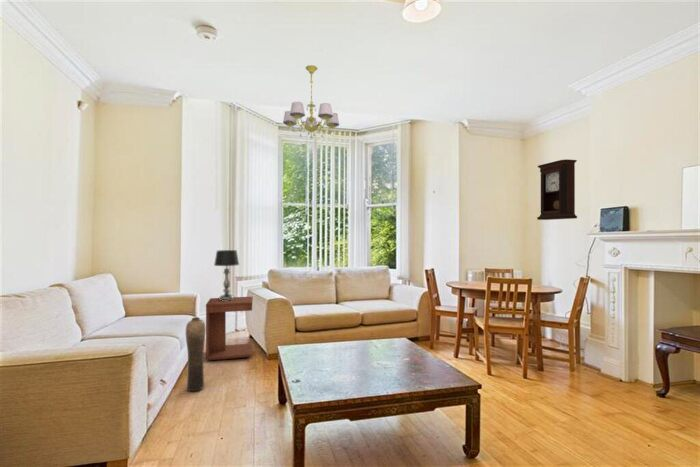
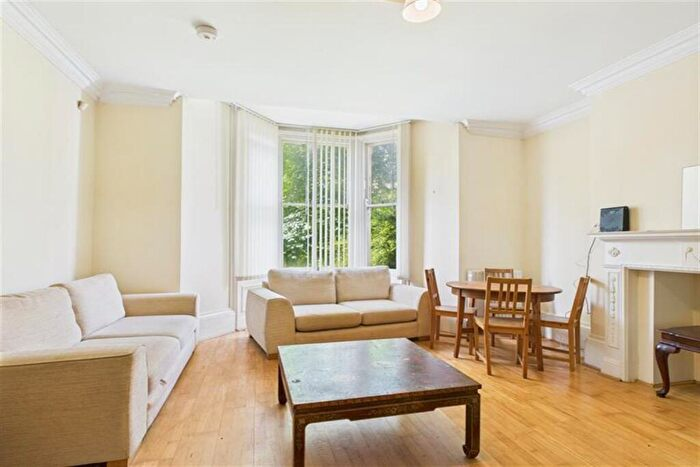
- vase (195, 353)
- pendulum clock (554, 191)
- side table (225, 327)
- table lamp (226, 274)
- chandelier (311, 104)
